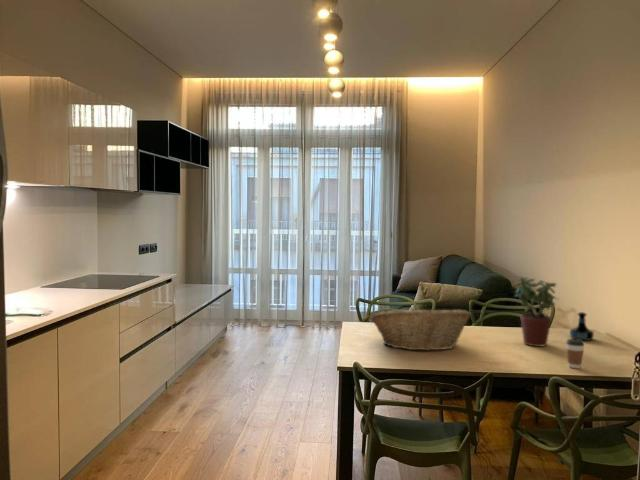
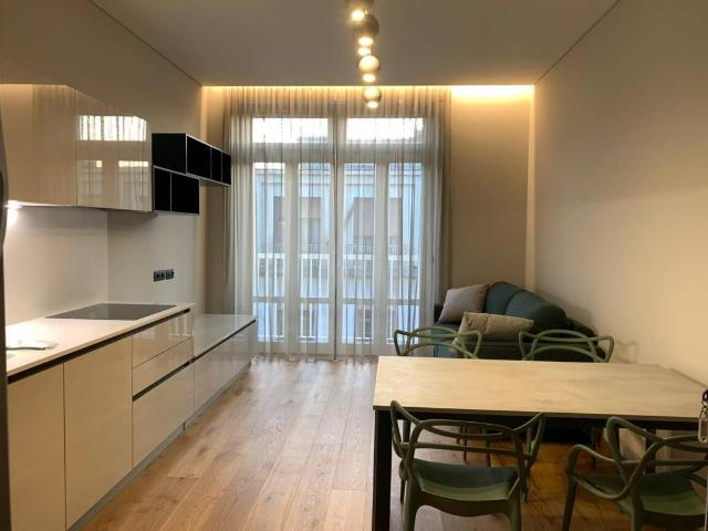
- coffee cup (574, 353)
- fruit basket (419, 324)
- potted plant (532, 309)
- tequila bottle (581, 325)
